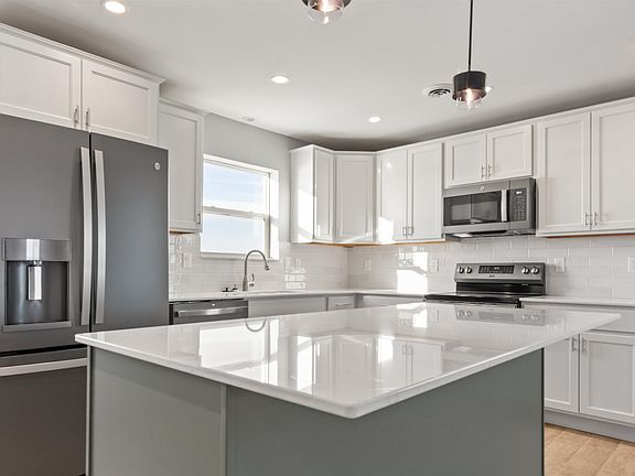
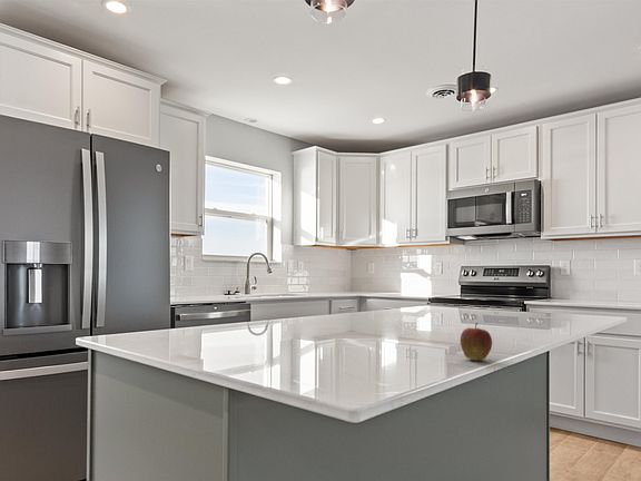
+ fruit (475, 341)
